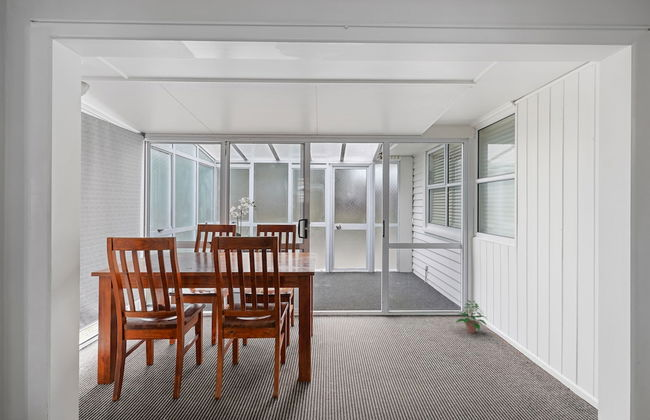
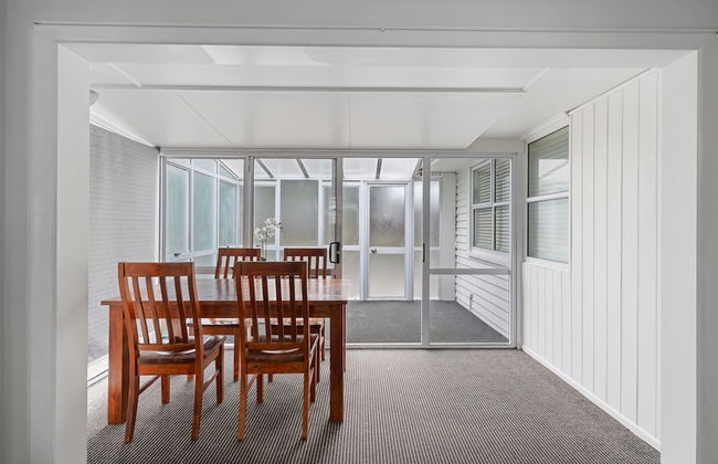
- potted plant (472, 316)
